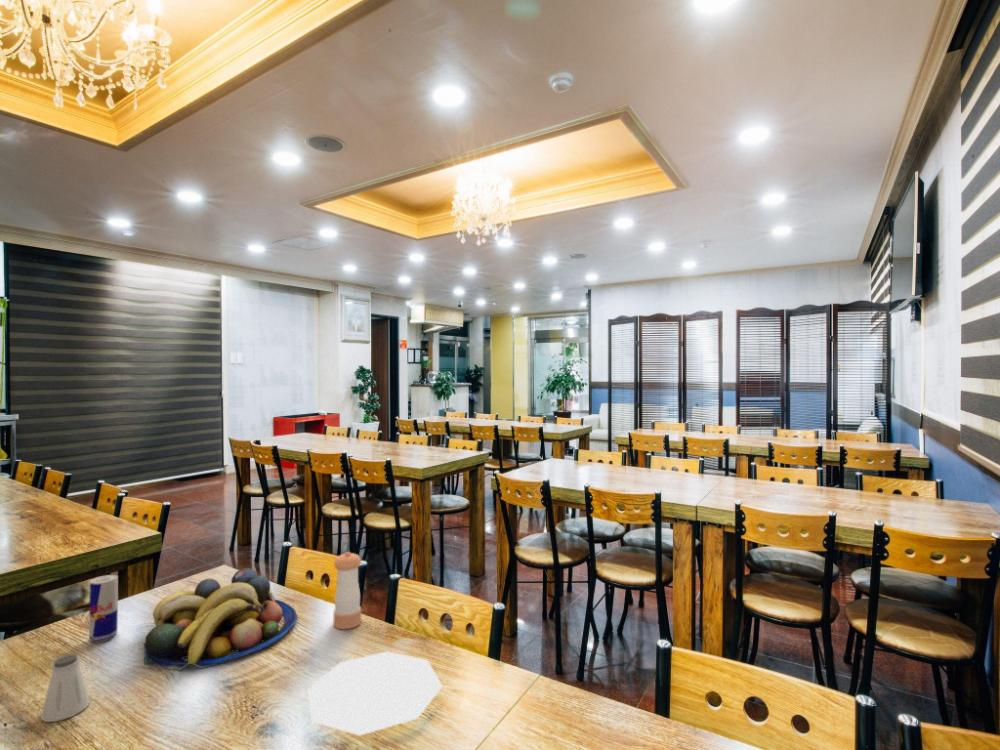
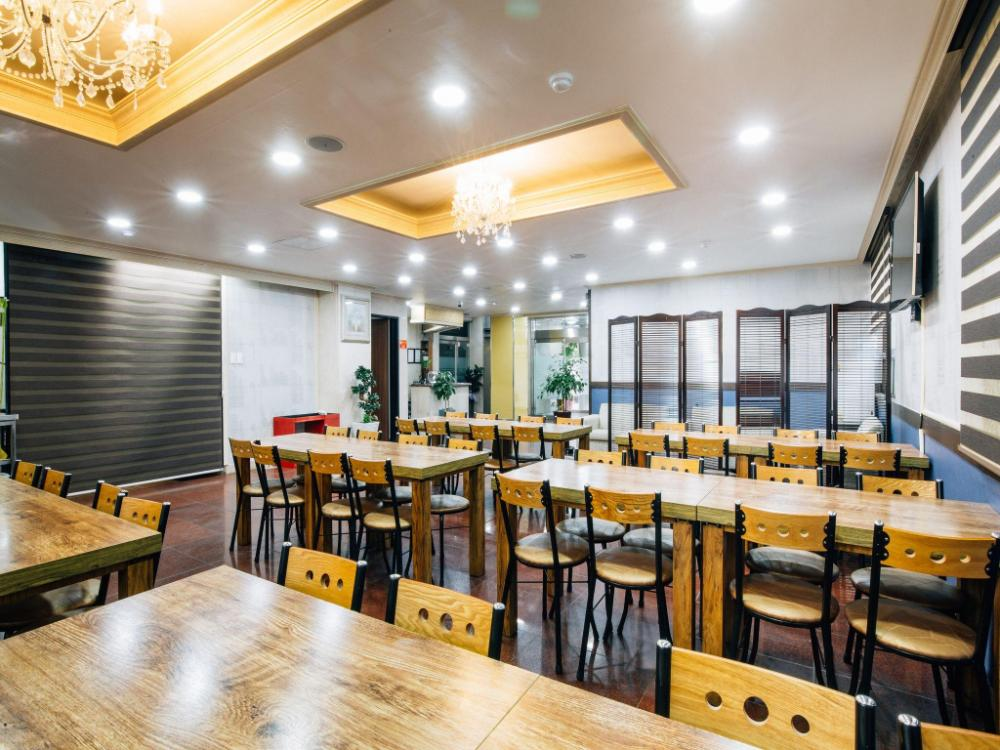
- fruit bowl (225, 606)
- saltshaker (65, 684)
- plate (375, 685)
- pepper shaker (347, 587)
- beverage can (103, 608)
